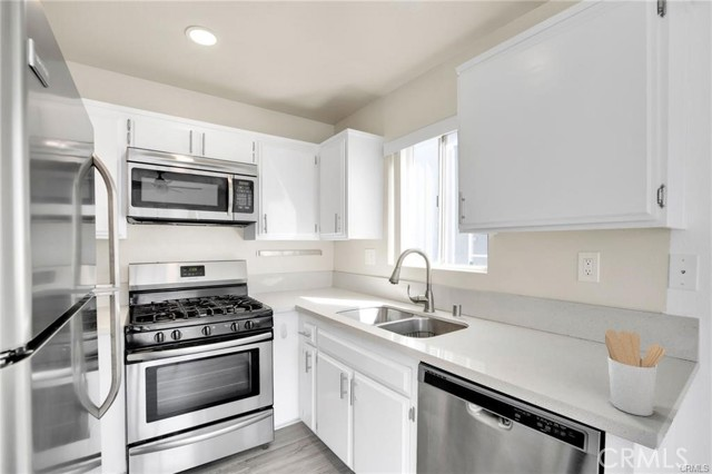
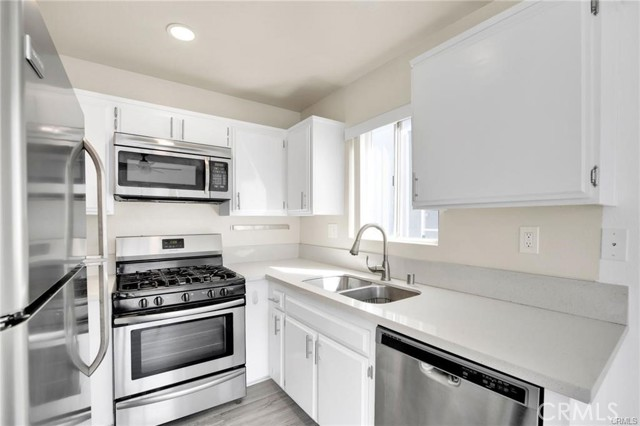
- utensil holder (627, 368)
